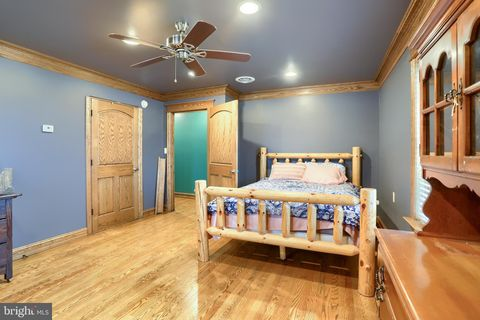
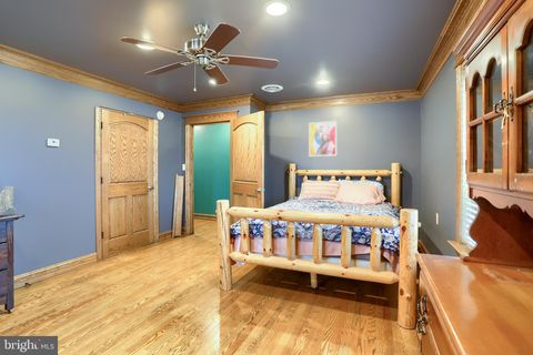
+ wall art (322, 139)
